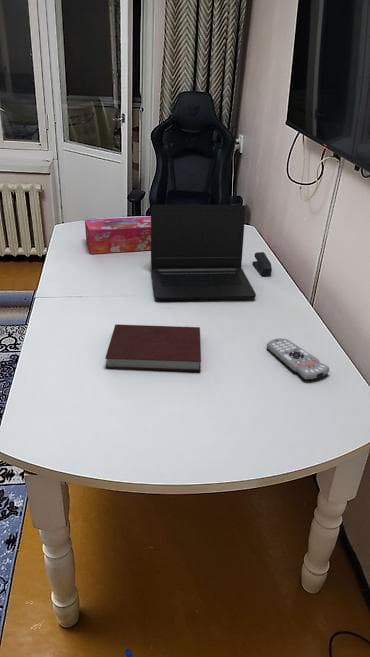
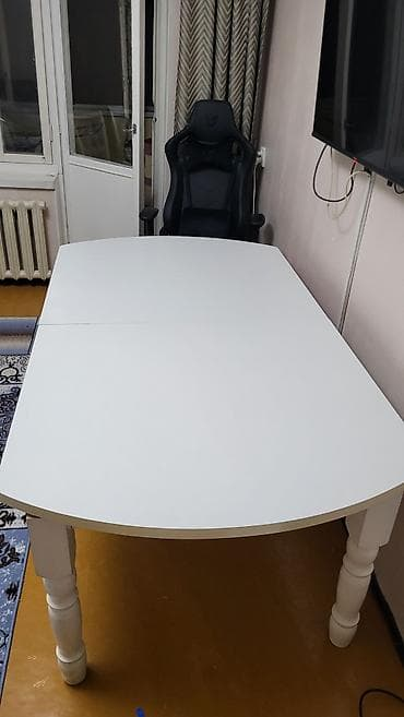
- notebook (155, 346)
- stapler (262, 262)
- laptop (202, 250)
- tissue box (122, 234)
- remote control (295, 357)
